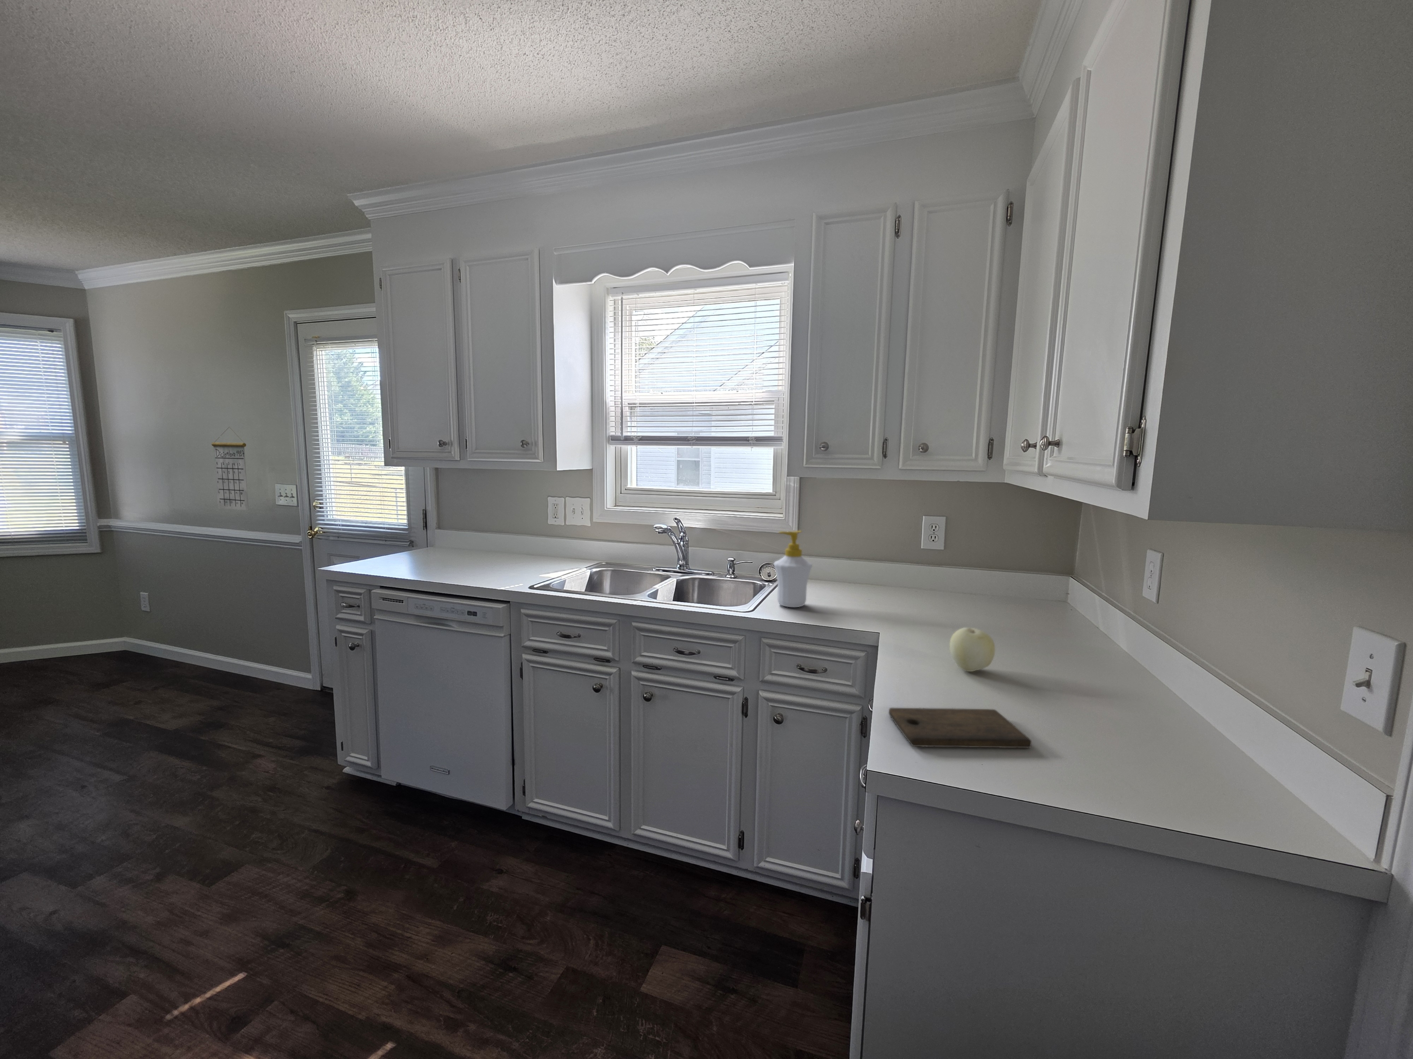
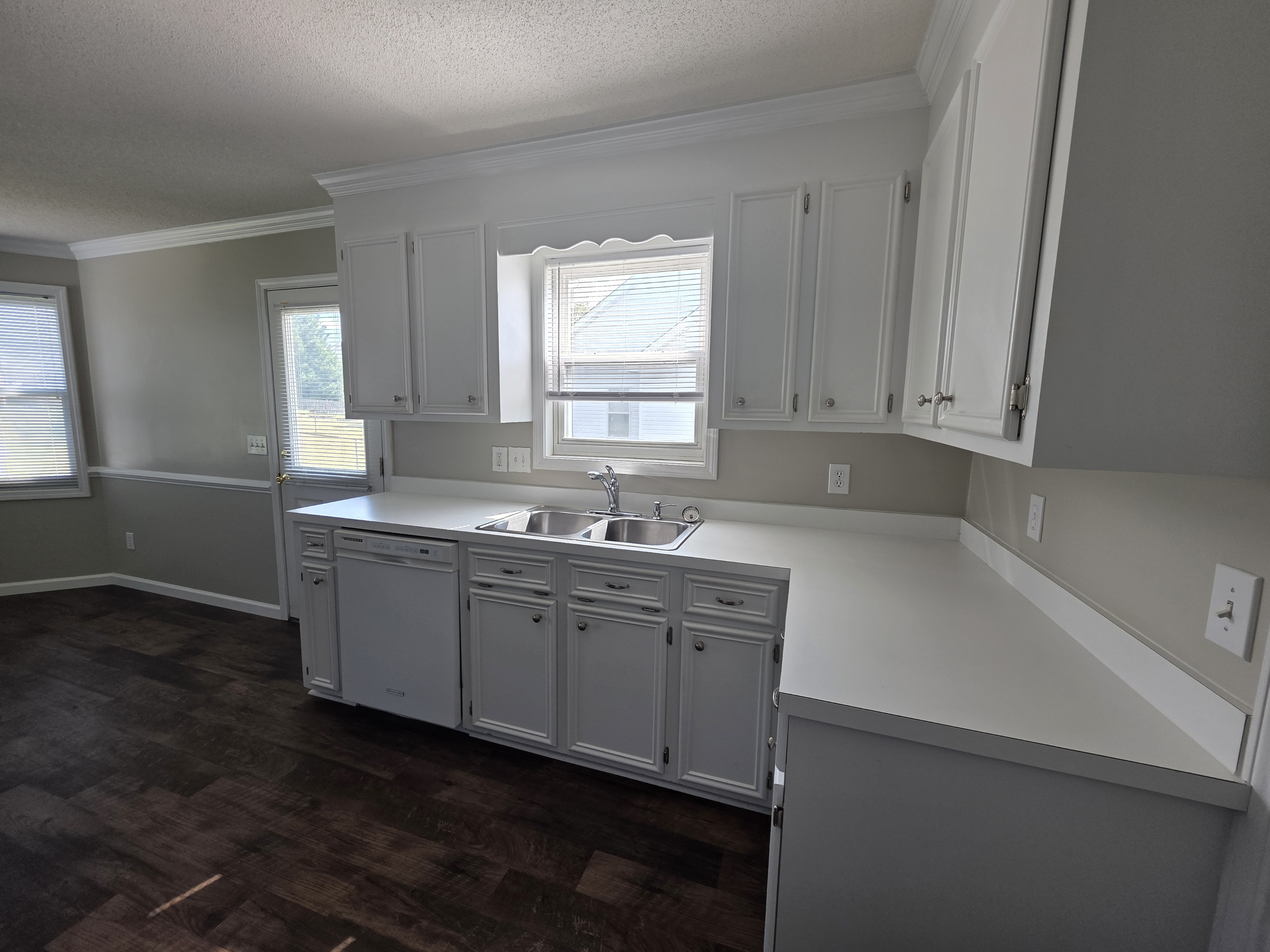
- fruit (971, 650)
- cutting board (956, 726)
- calendar (230, 468)
- soap bottle (792, 568)
